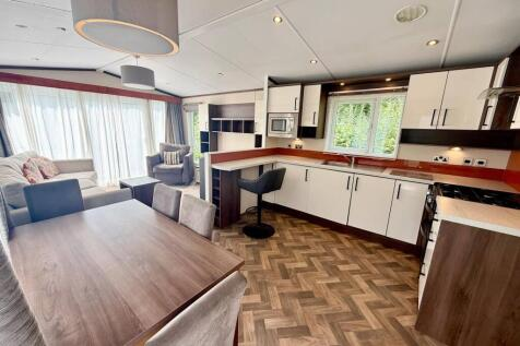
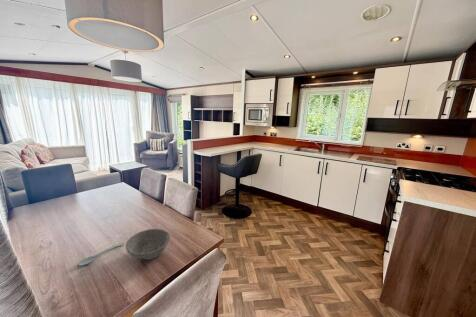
+ spoon (102, 252)
+ bowl (149, 246)
